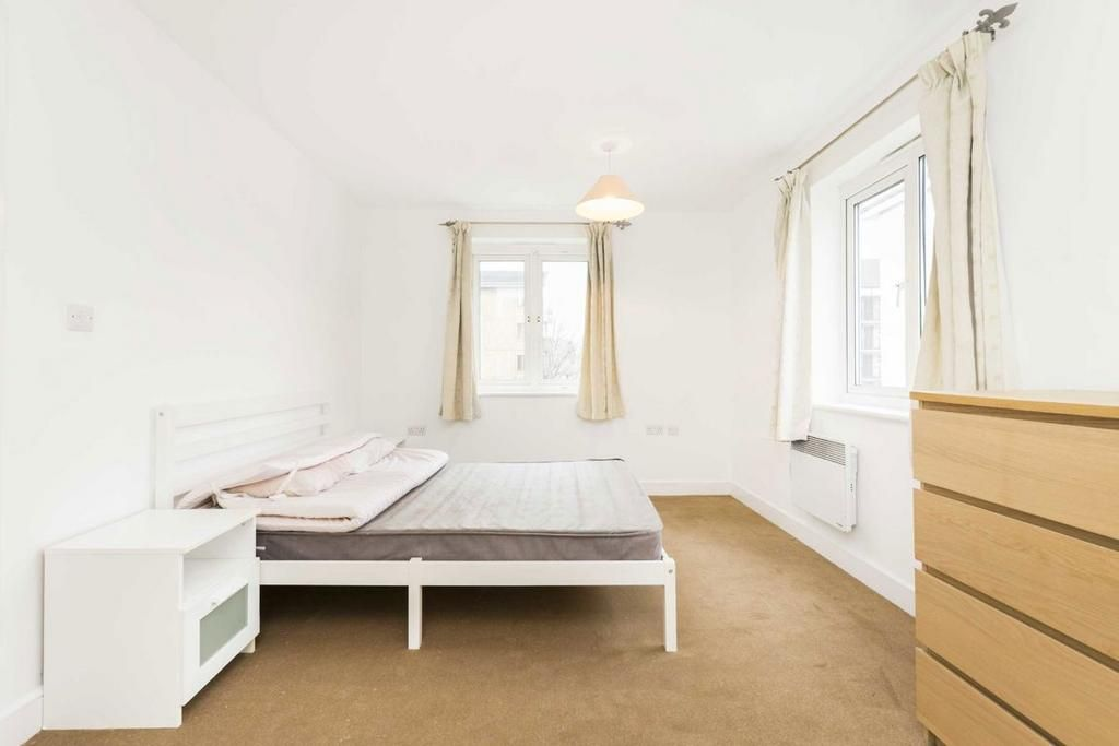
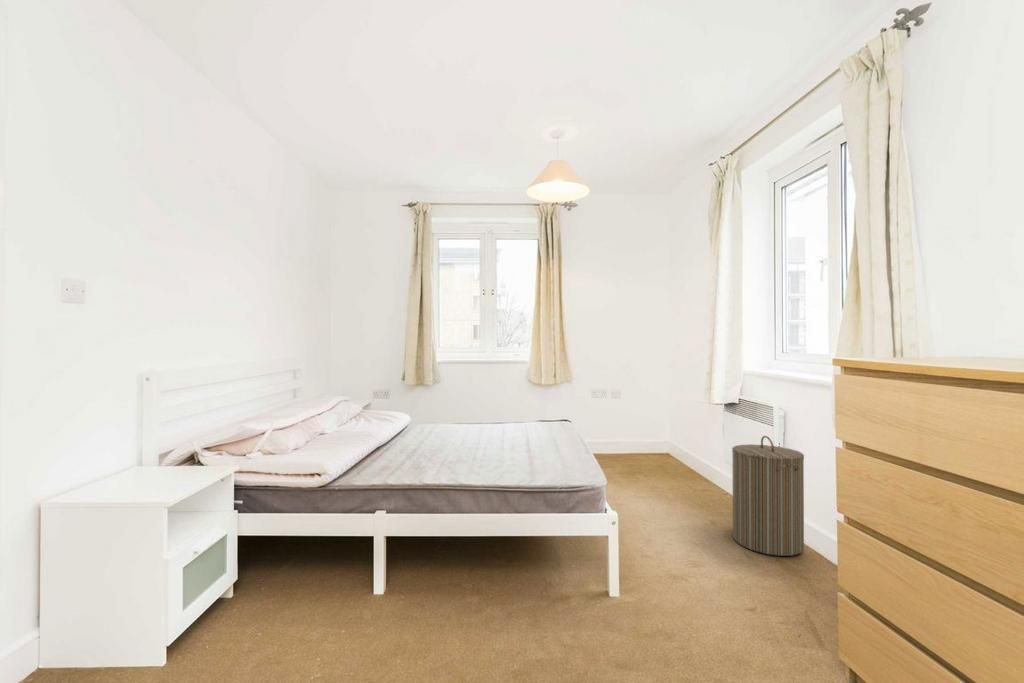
+ laundry hamper (767, 489)
